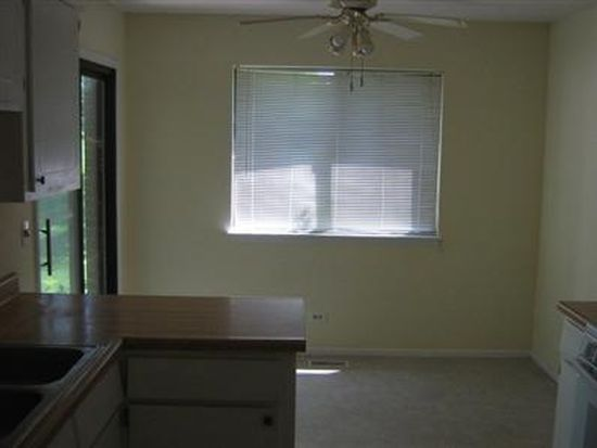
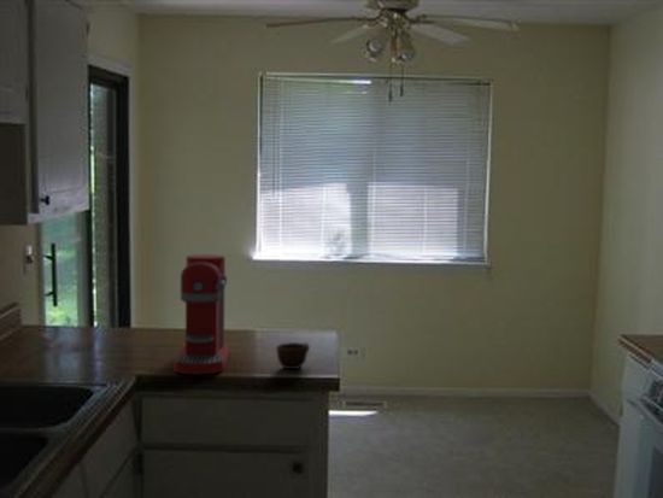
+ mug (292, 355)
+ coffee maker (204, 311)
